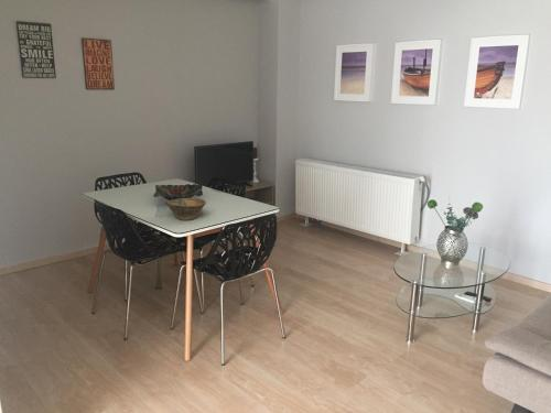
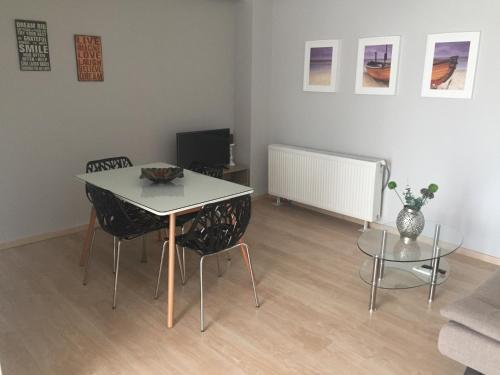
- bowl (186, 209)
